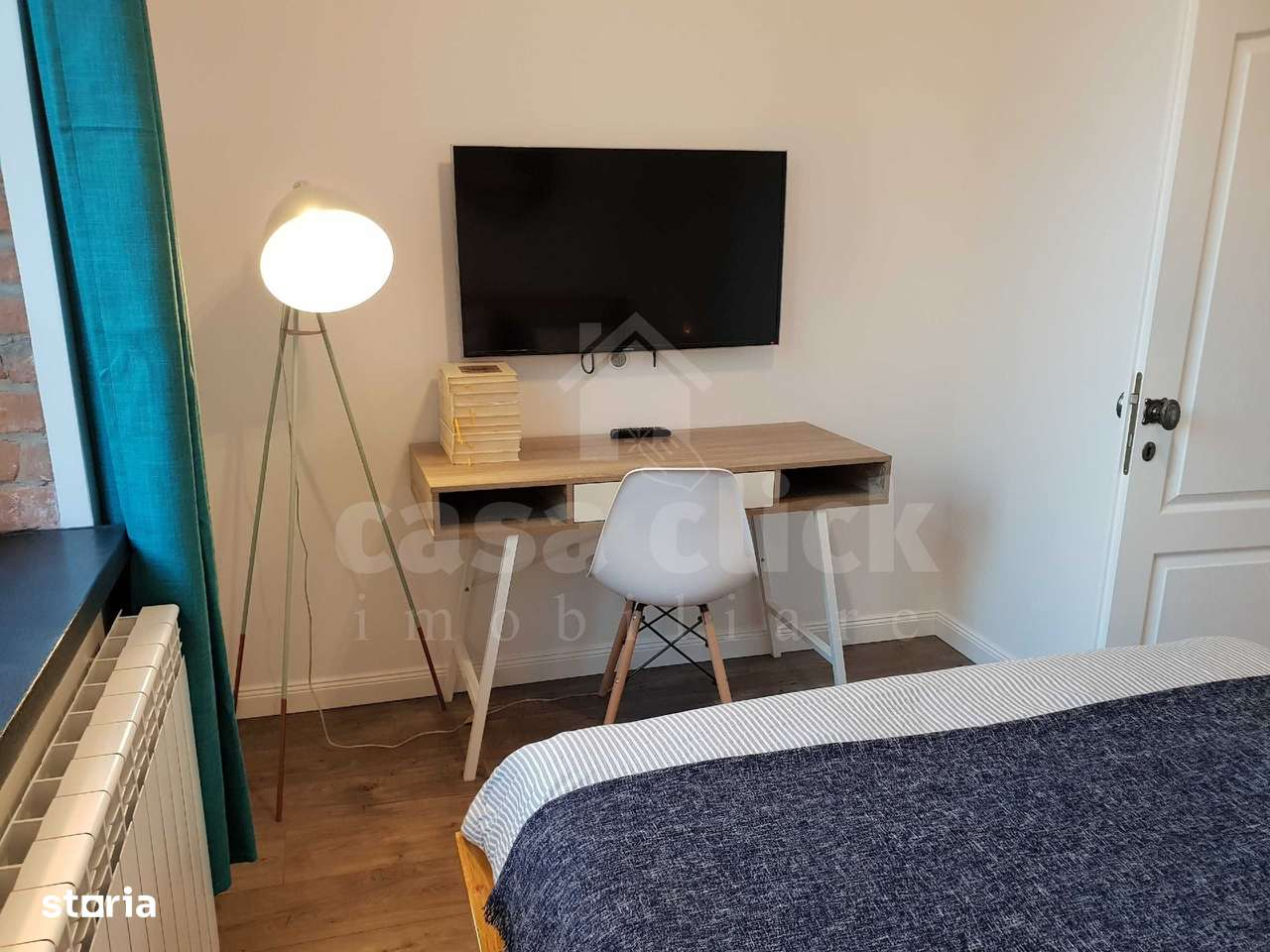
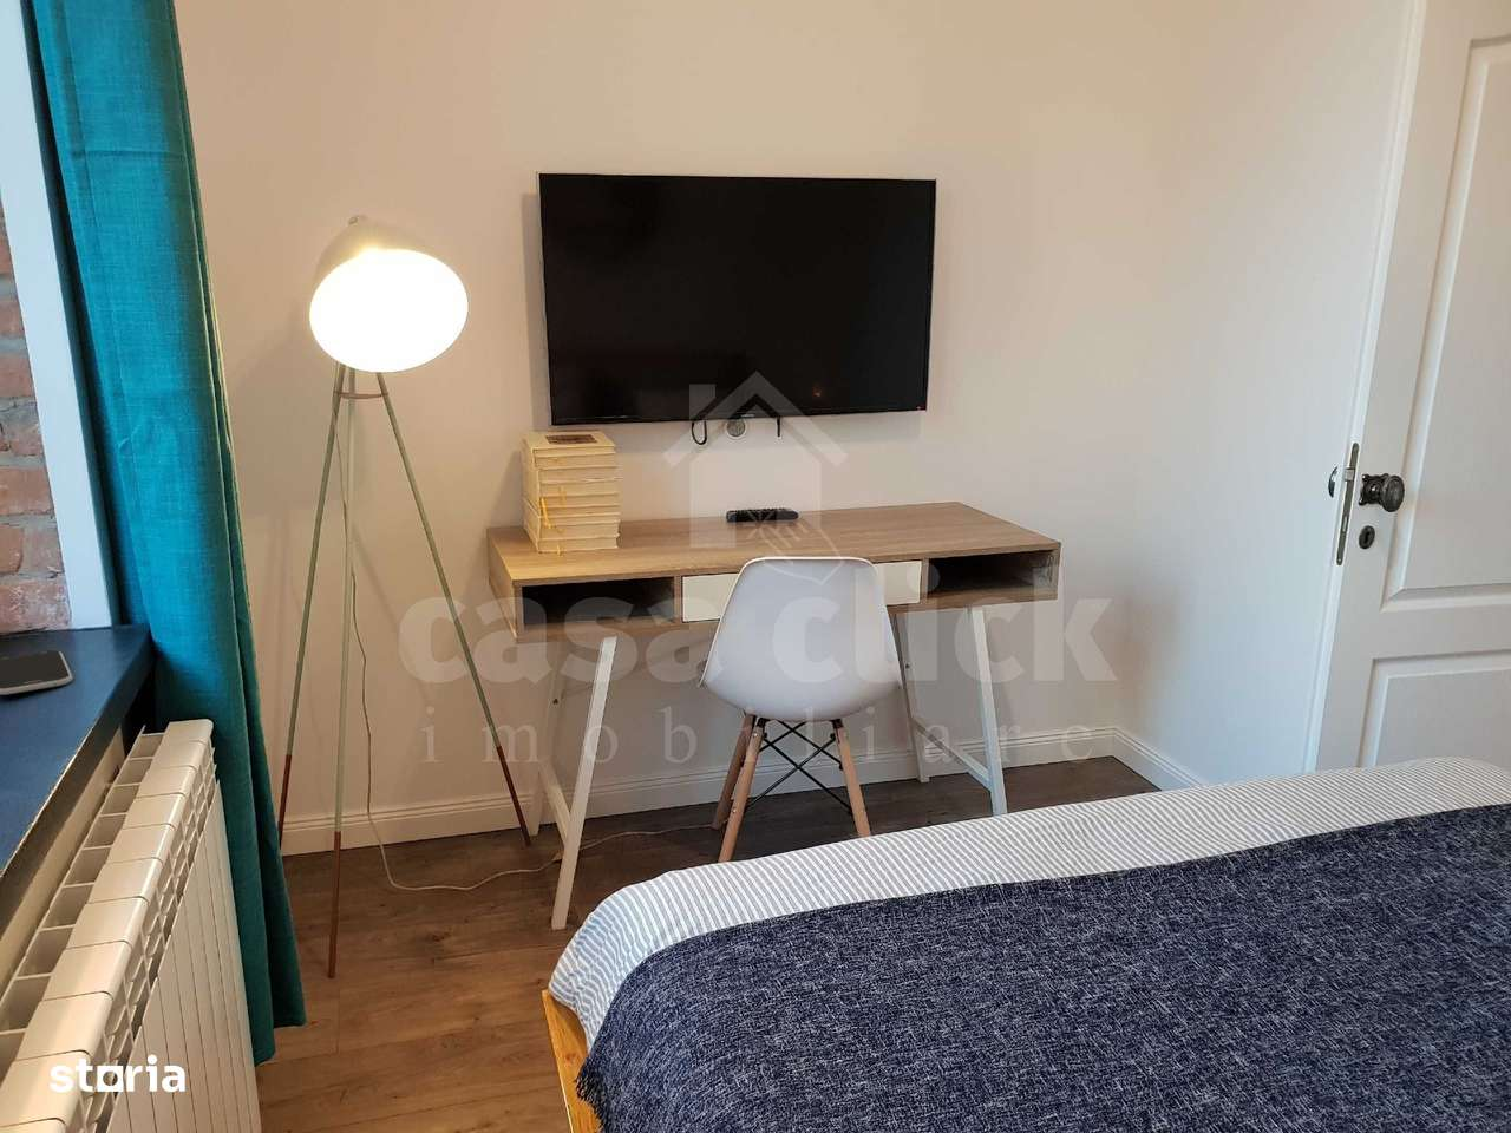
+ smartphone (29, 671)
